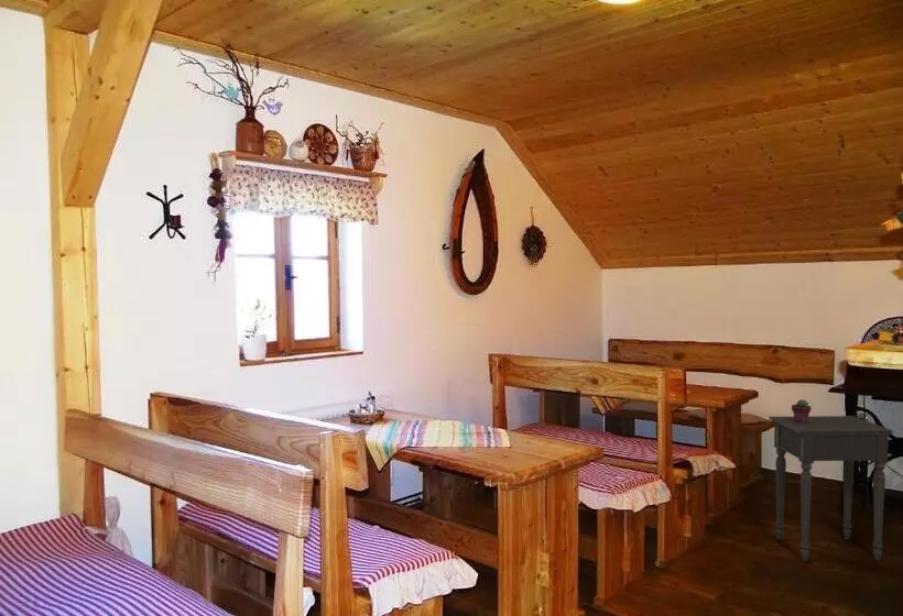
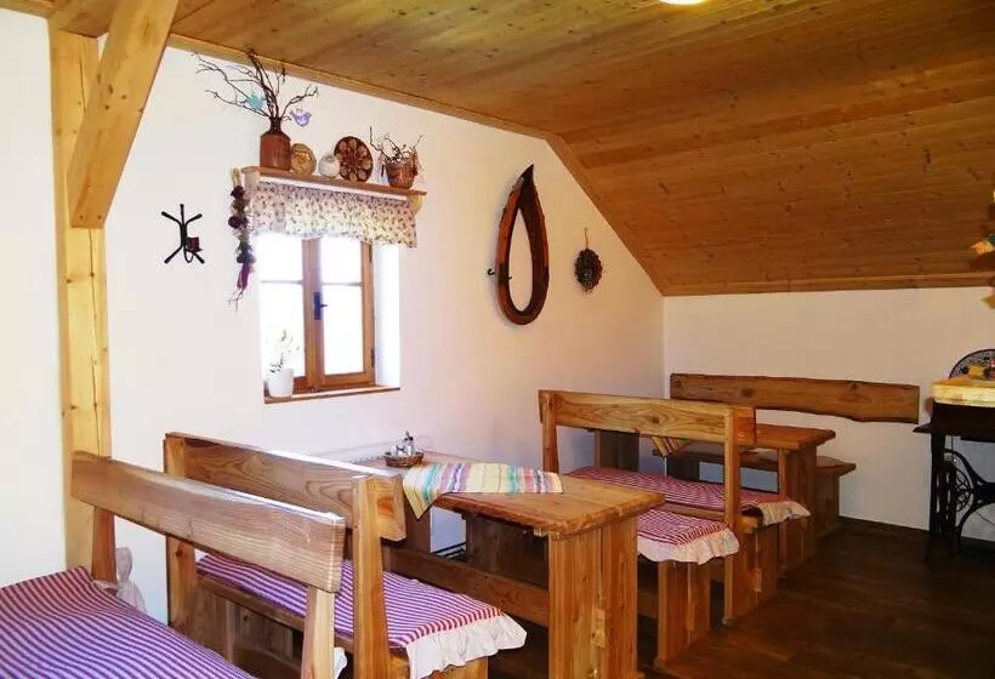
- side table (810, 485)
- potted succulent (801, 410)
